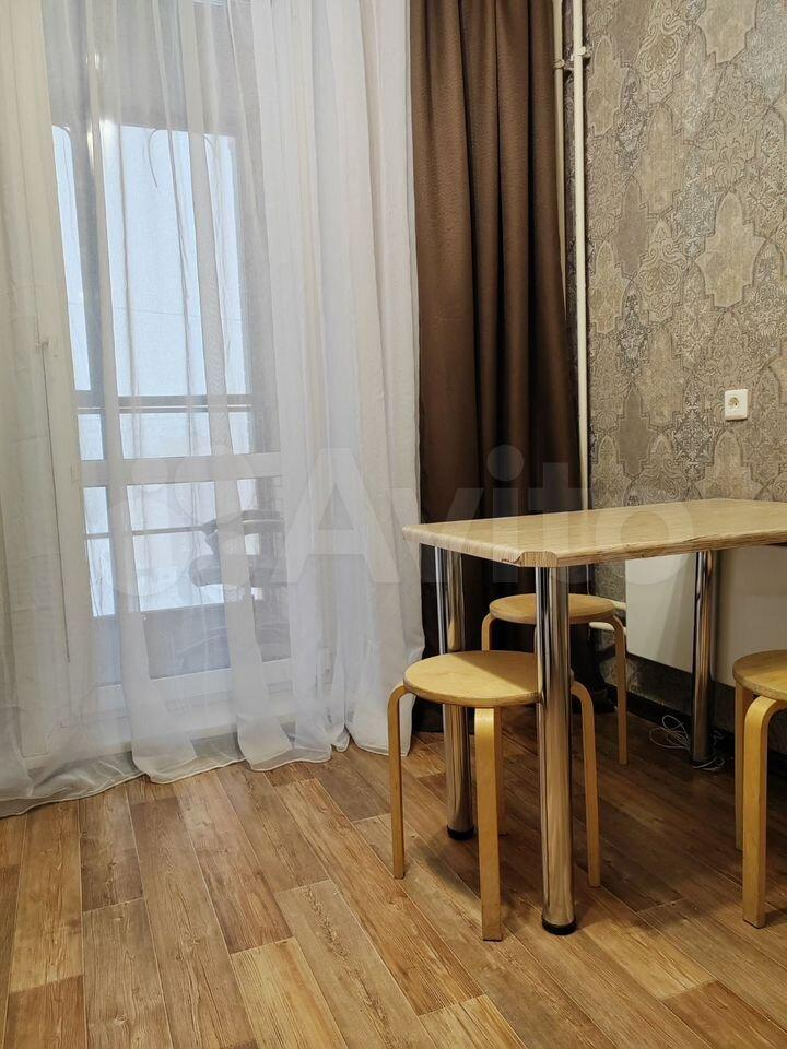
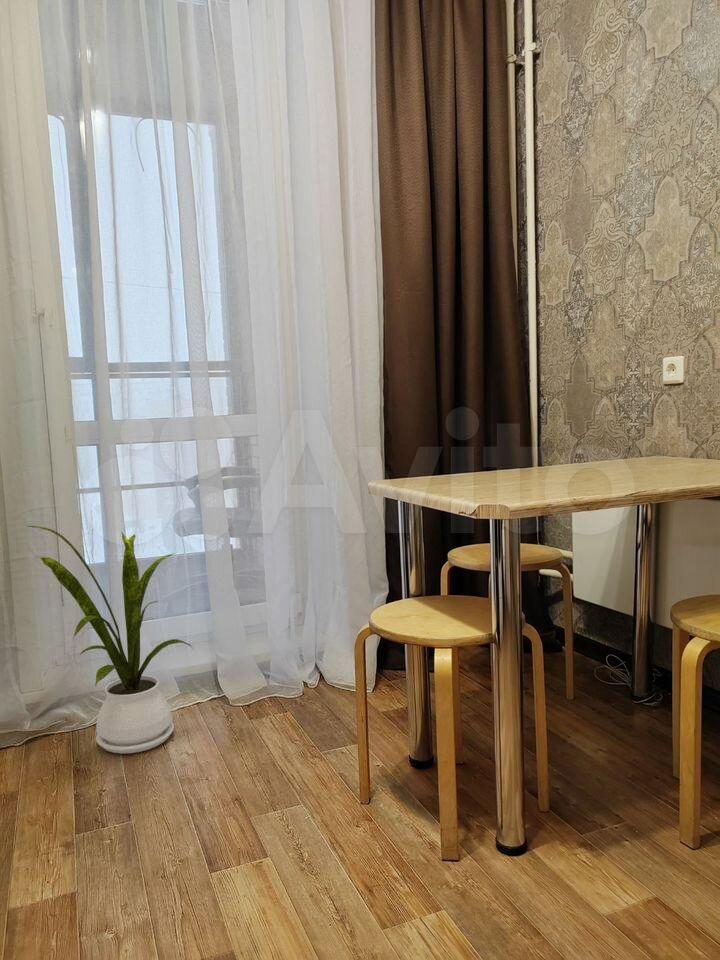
+ house plant (117, 630)
